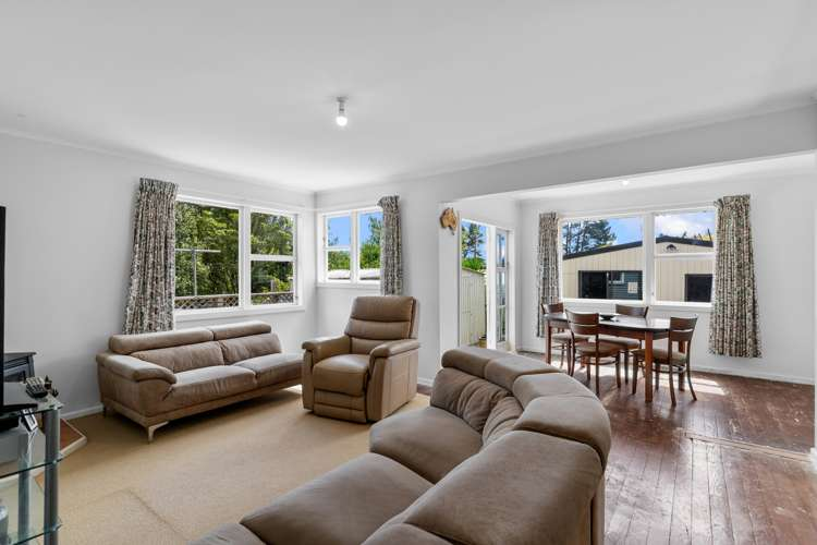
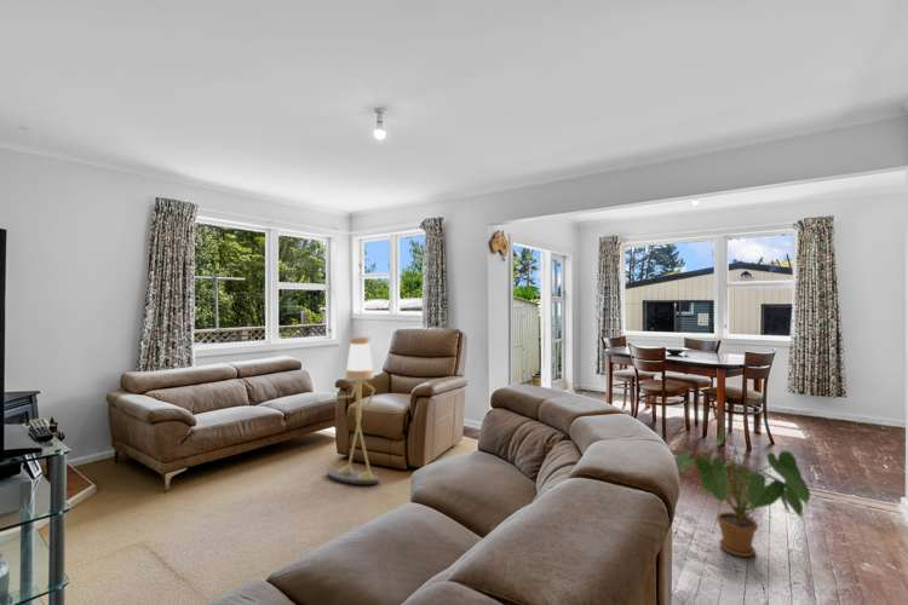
+ floor lamp (355, 386)
+ house plant (735, 495)
